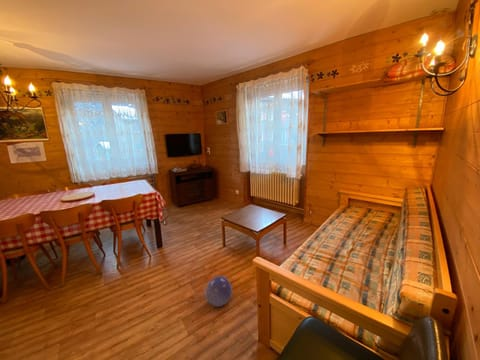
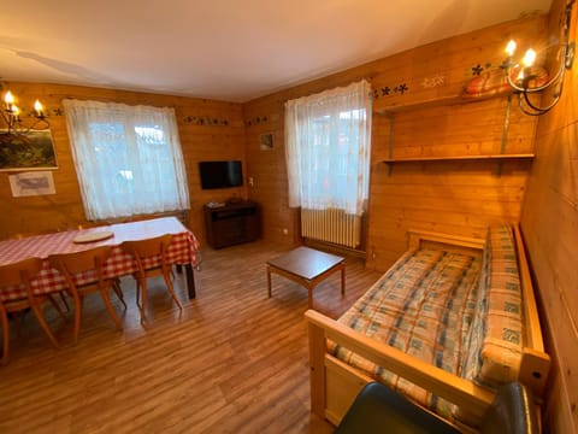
- ball (218, 290)
